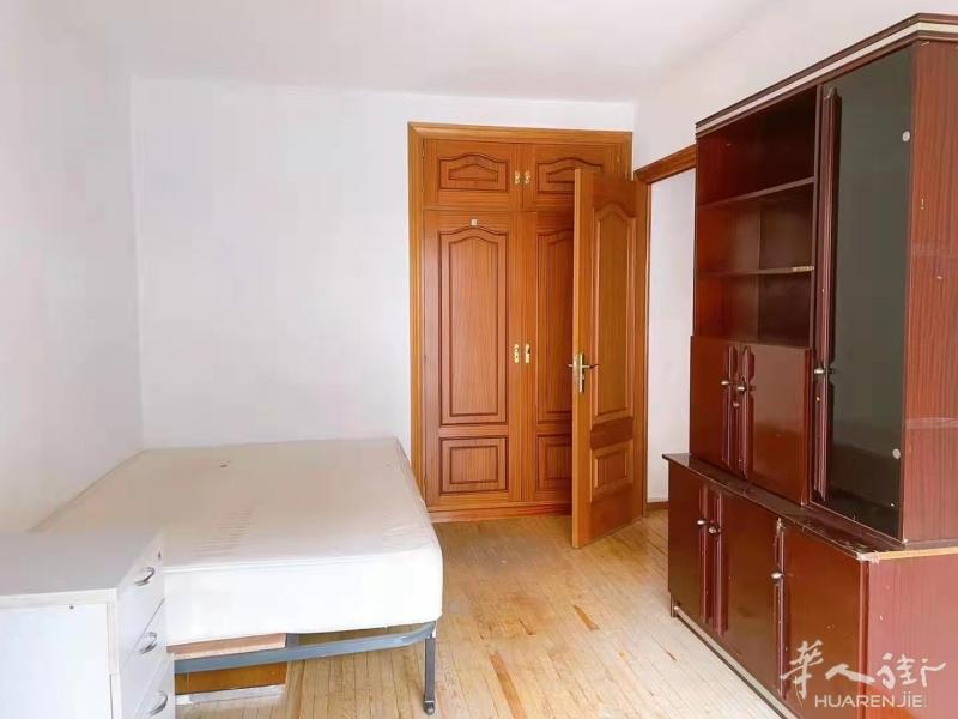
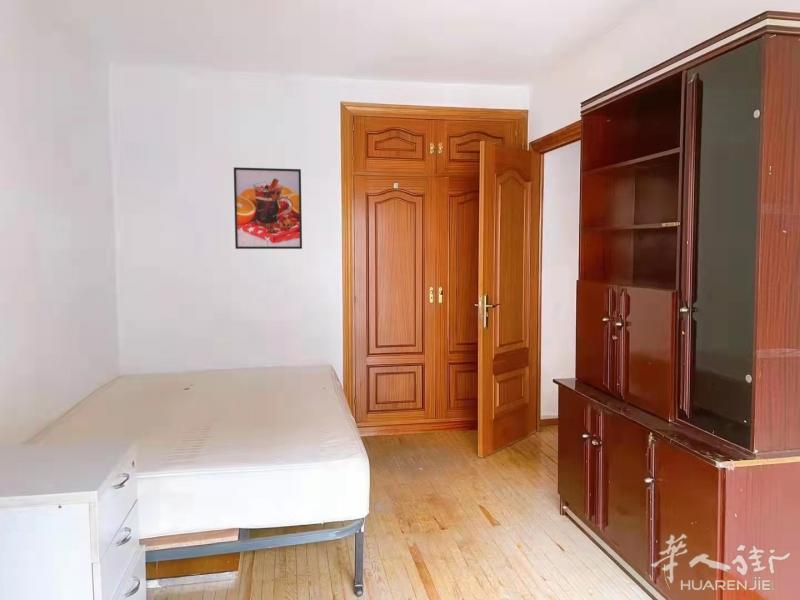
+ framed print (268, 208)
